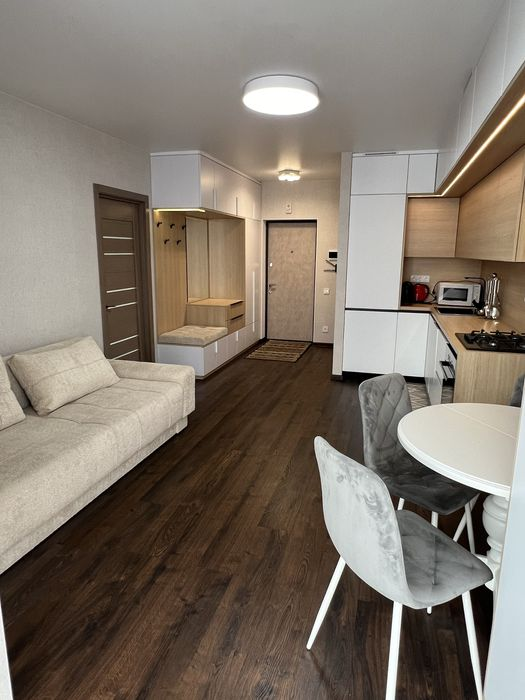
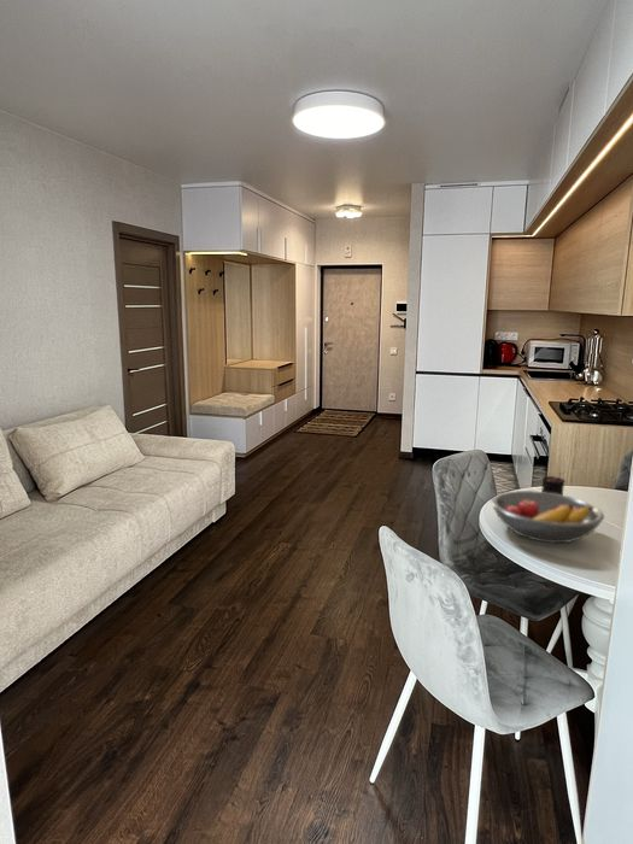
+ candle (552, 483)
+ fruit bowl (544, 516)
